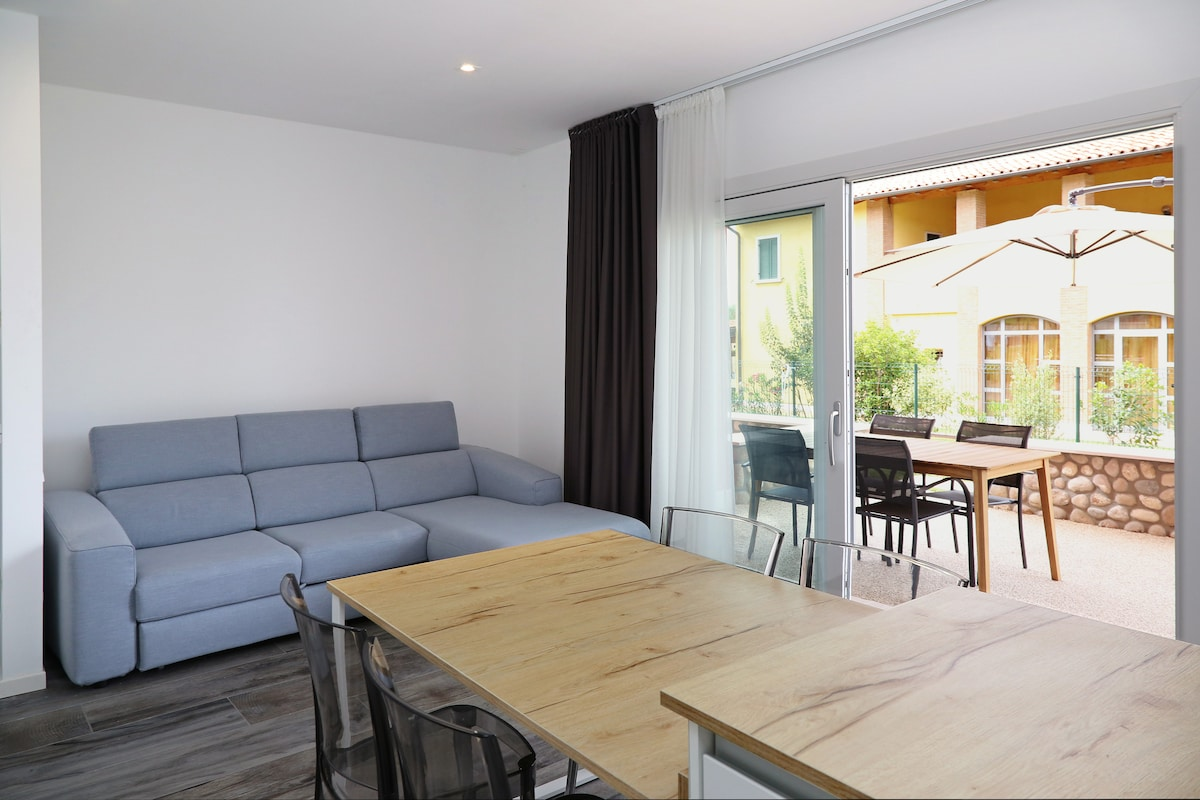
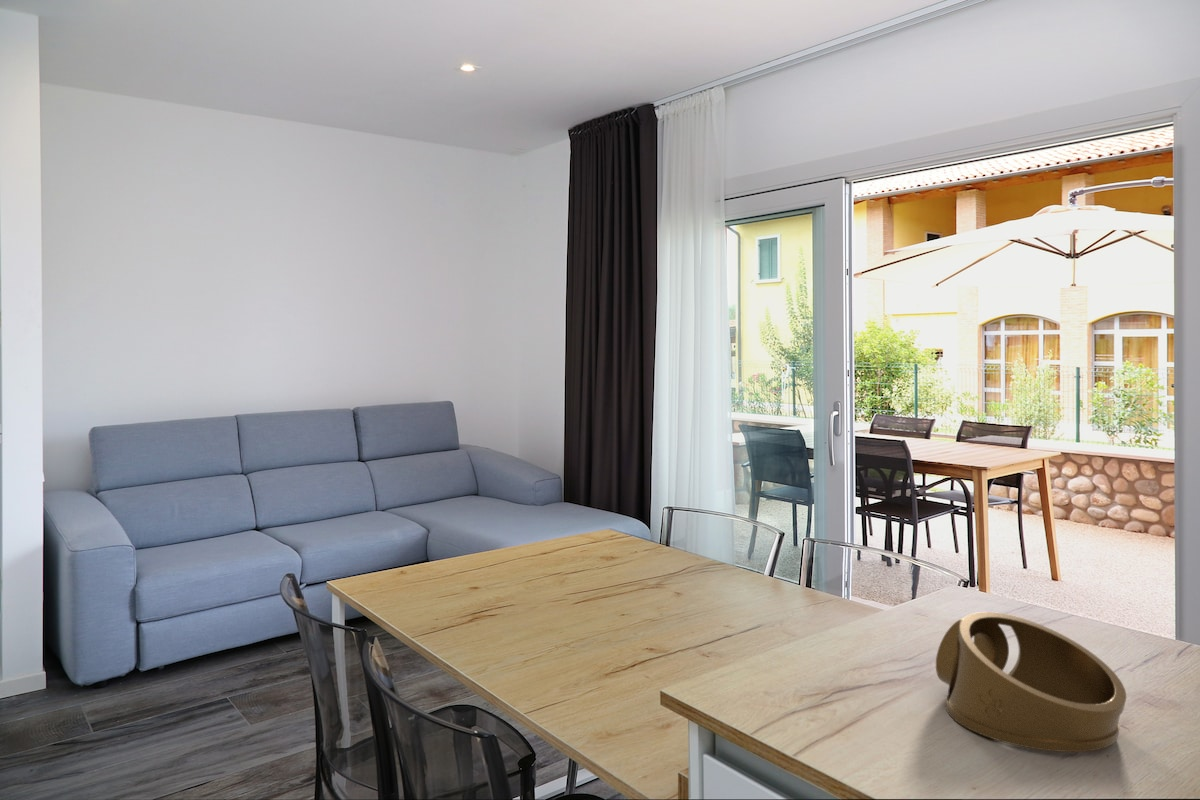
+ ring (1027, 672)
